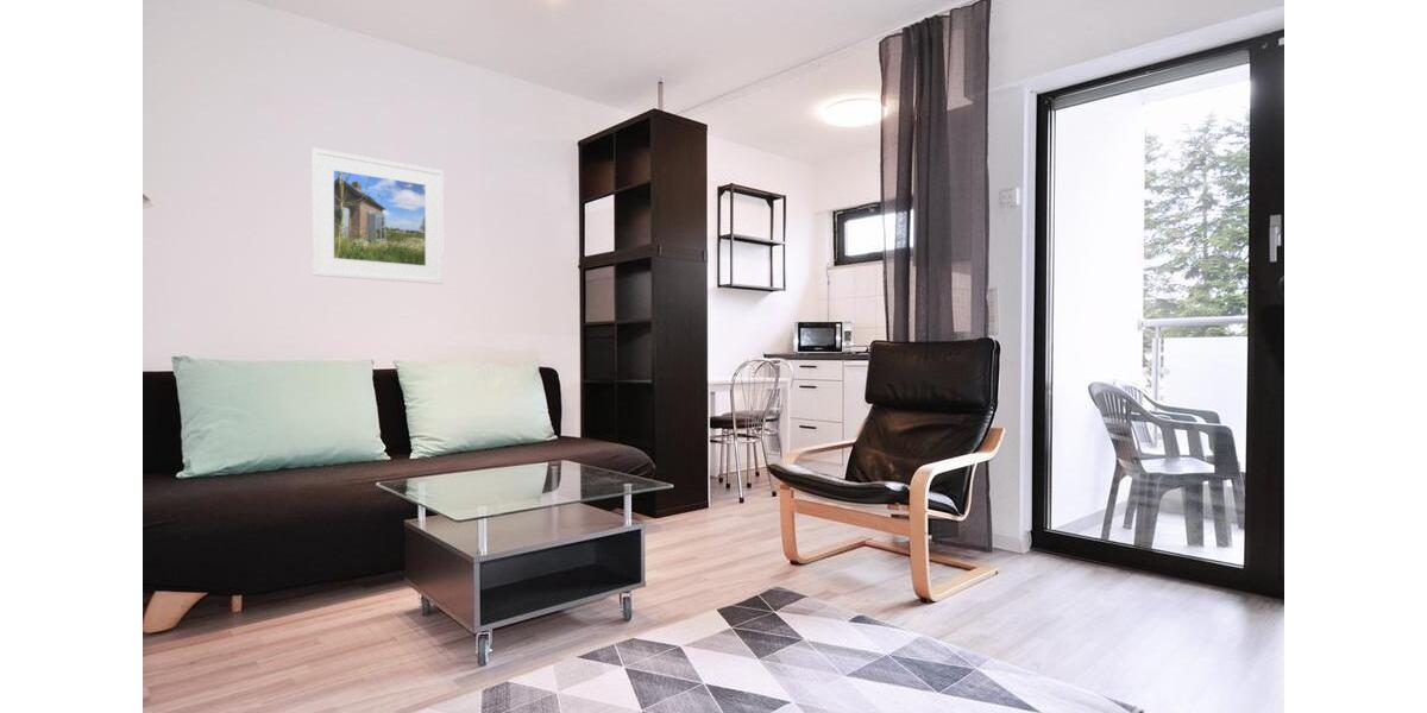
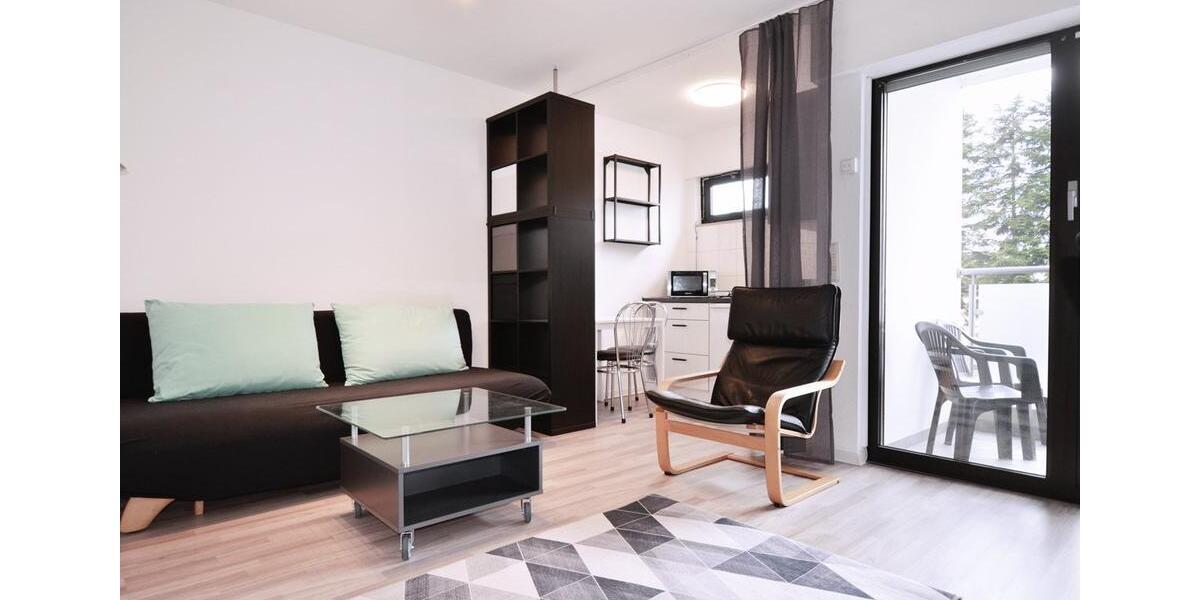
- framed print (381, 220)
